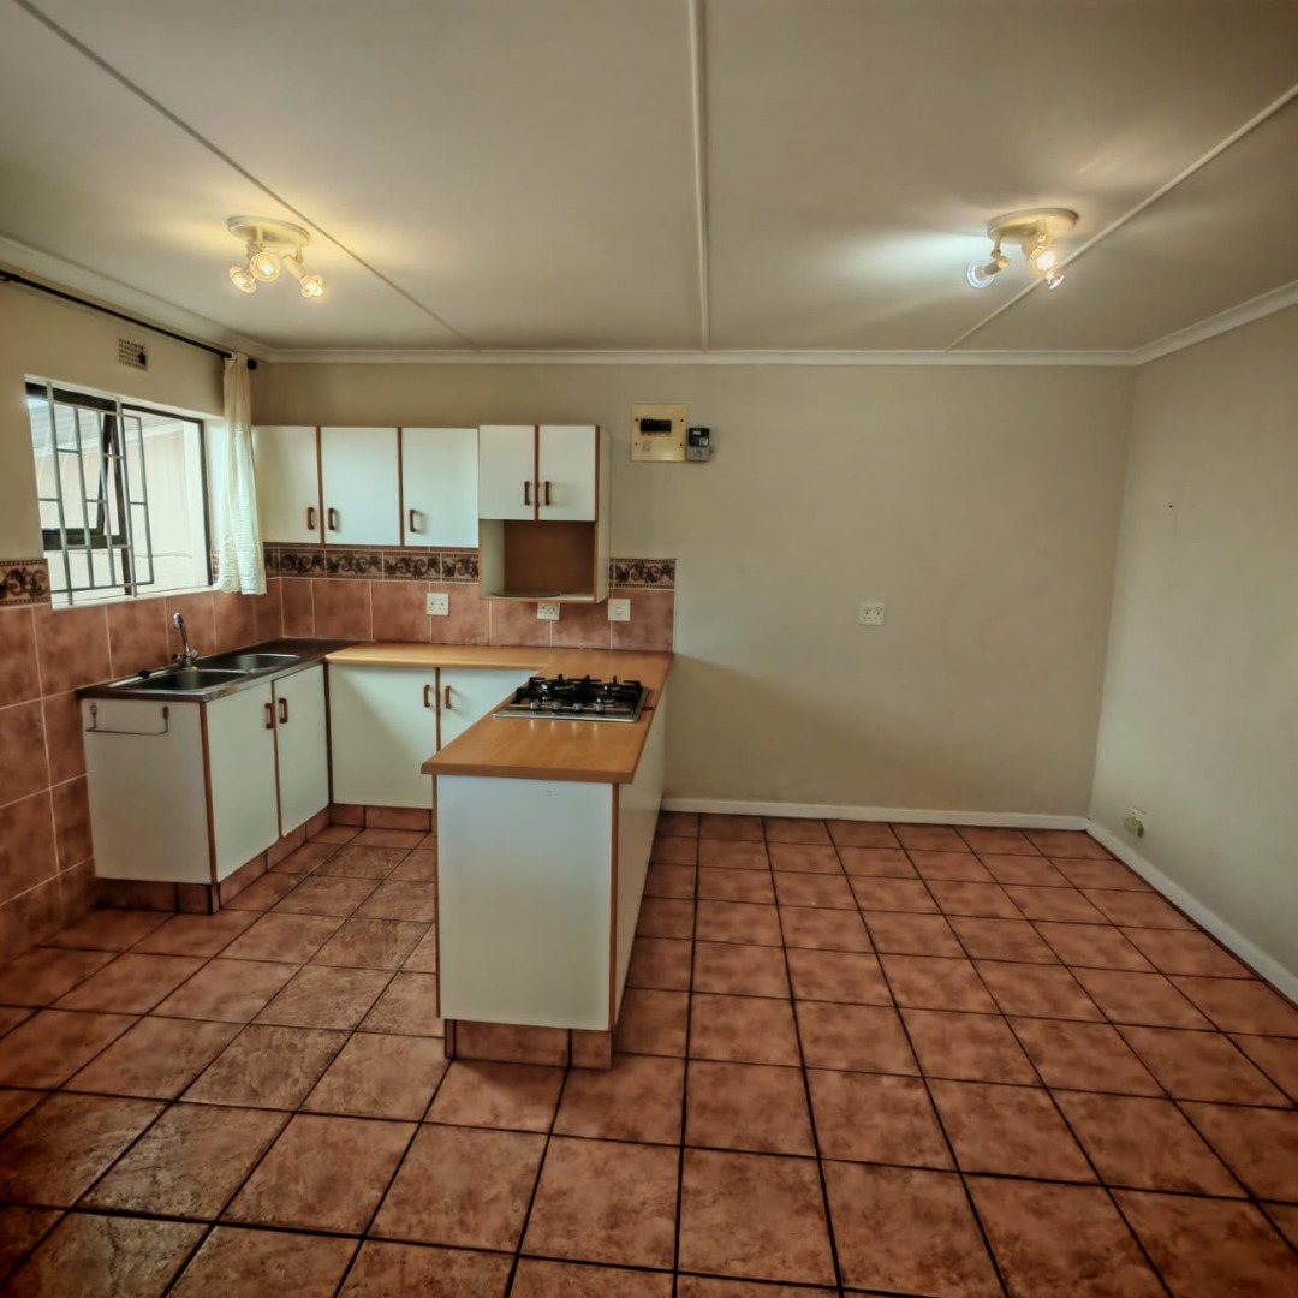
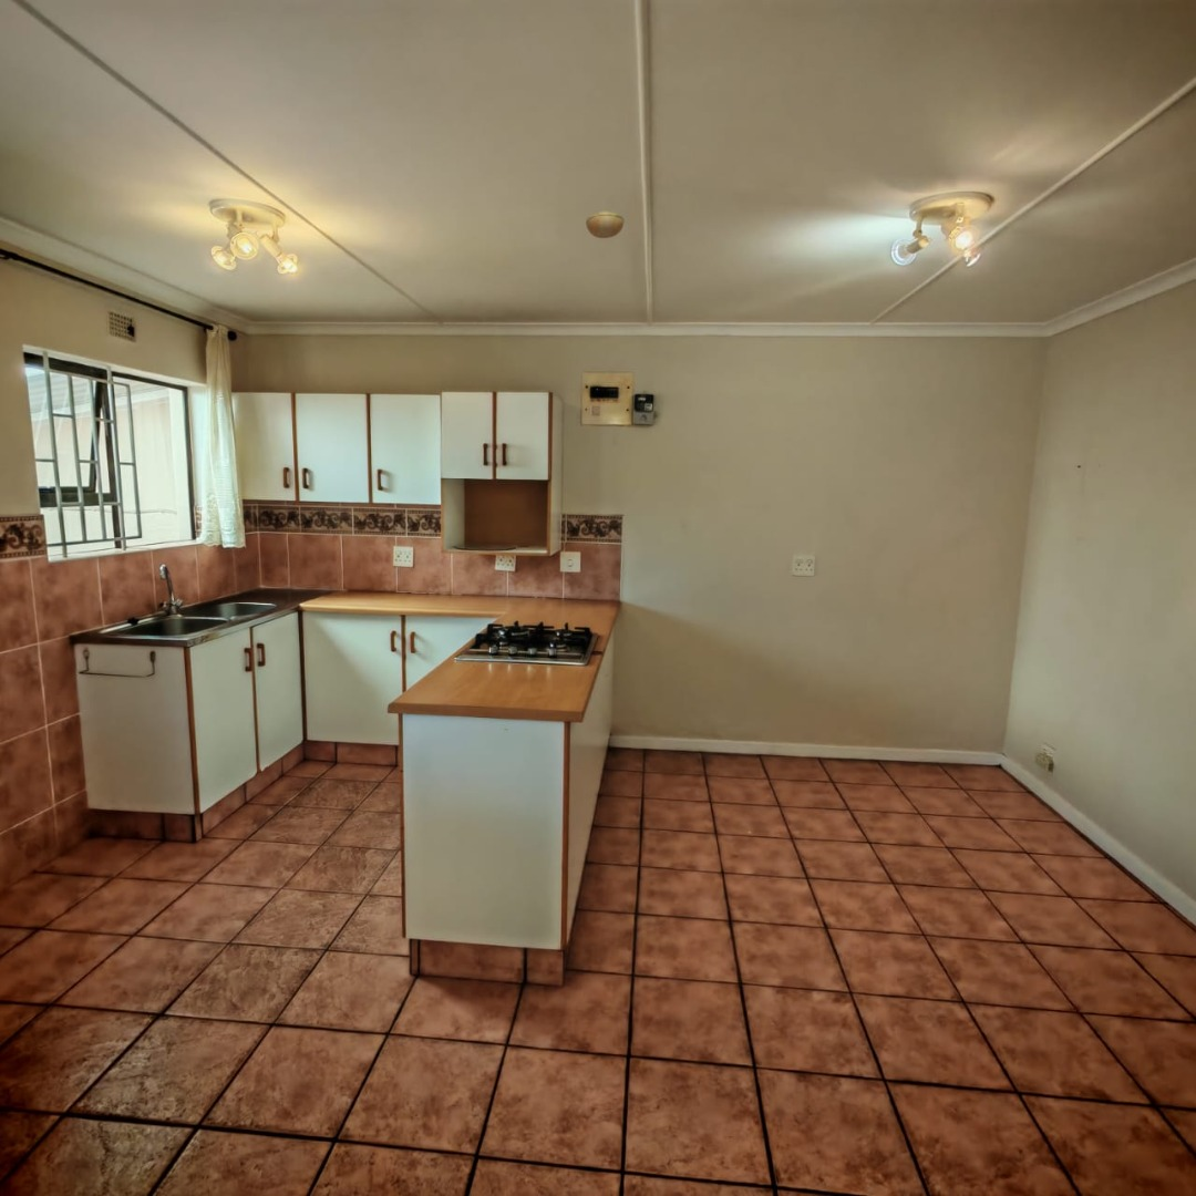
+ smoke detector (605, 224)
